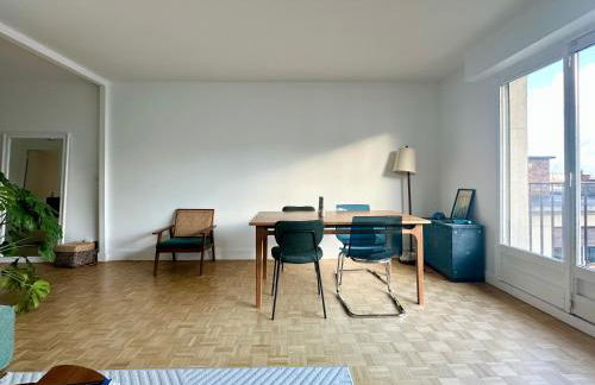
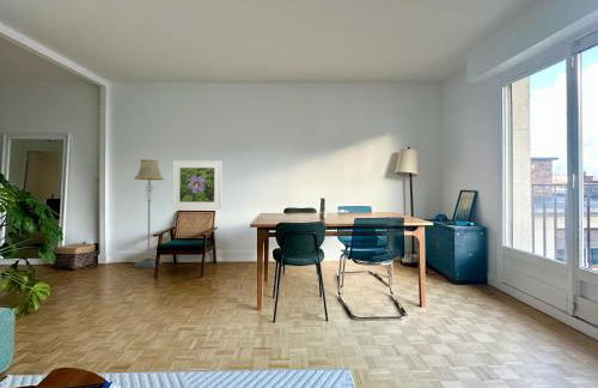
+ floor lamp (148, 212)
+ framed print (196, 184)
